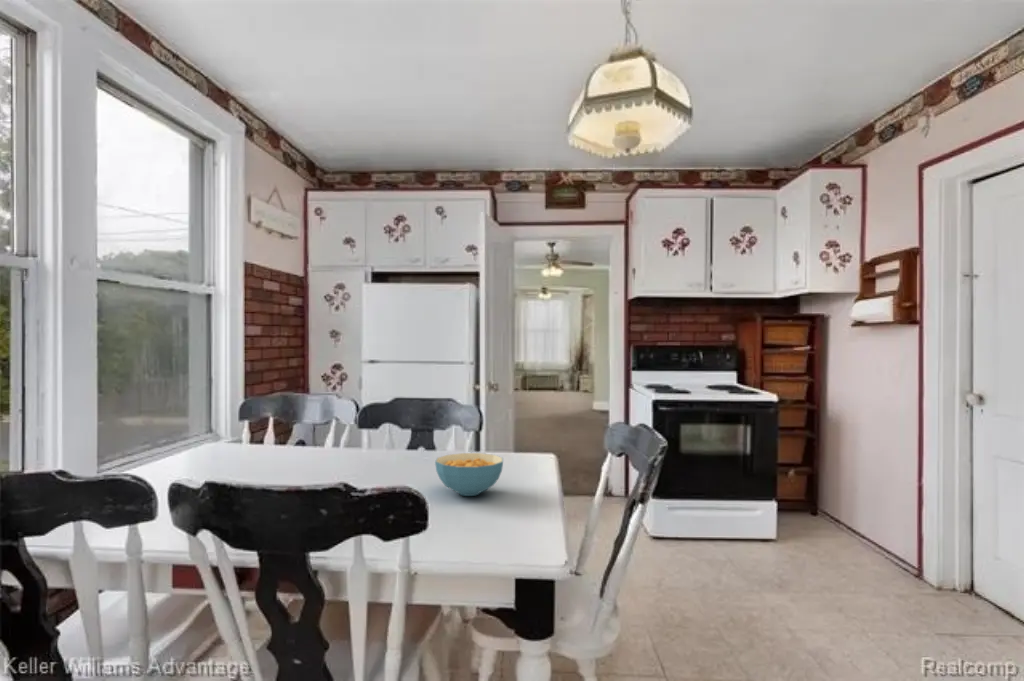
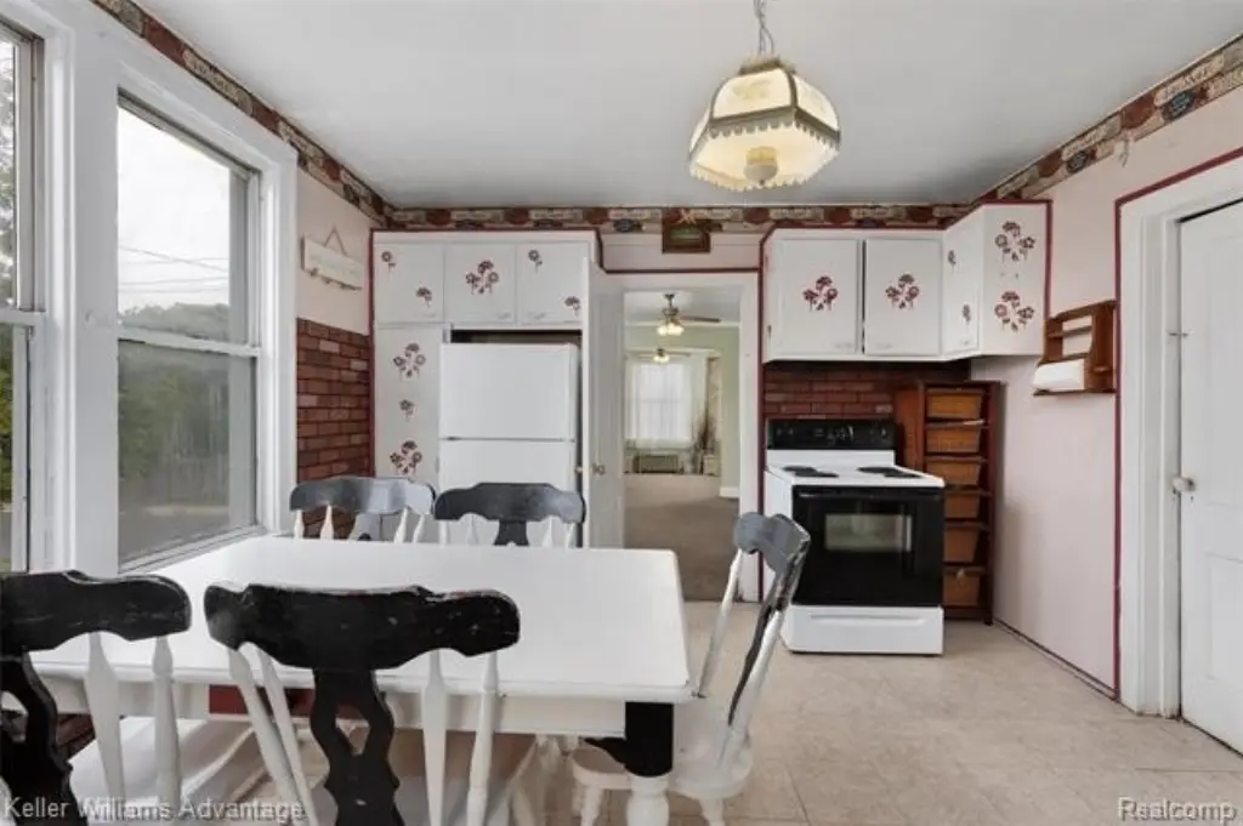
- cereal bowl (469, 476)
